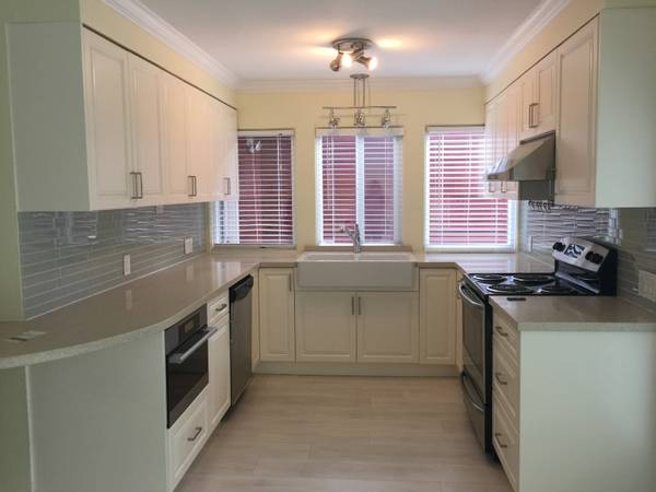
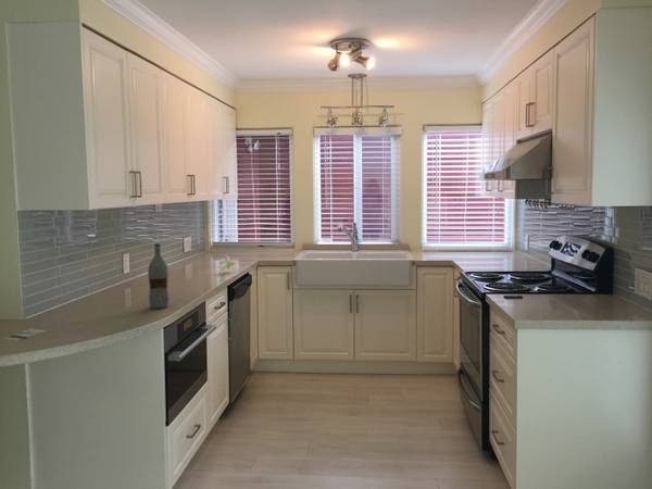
+ banana bunch (225, 264)
+ bottle (158, 275)
